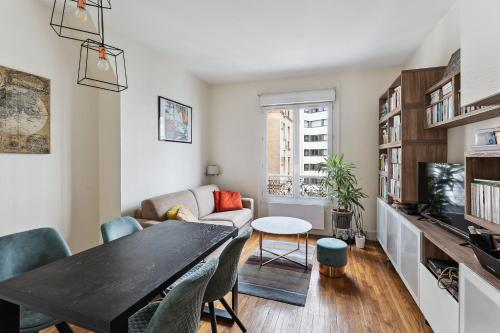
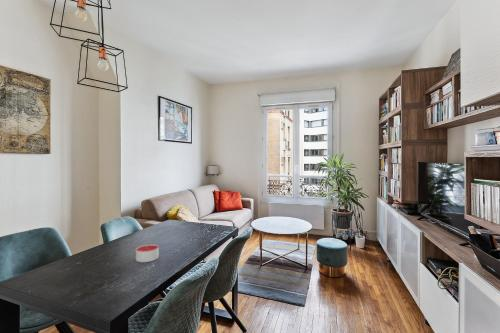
+ candle (147, 252)
